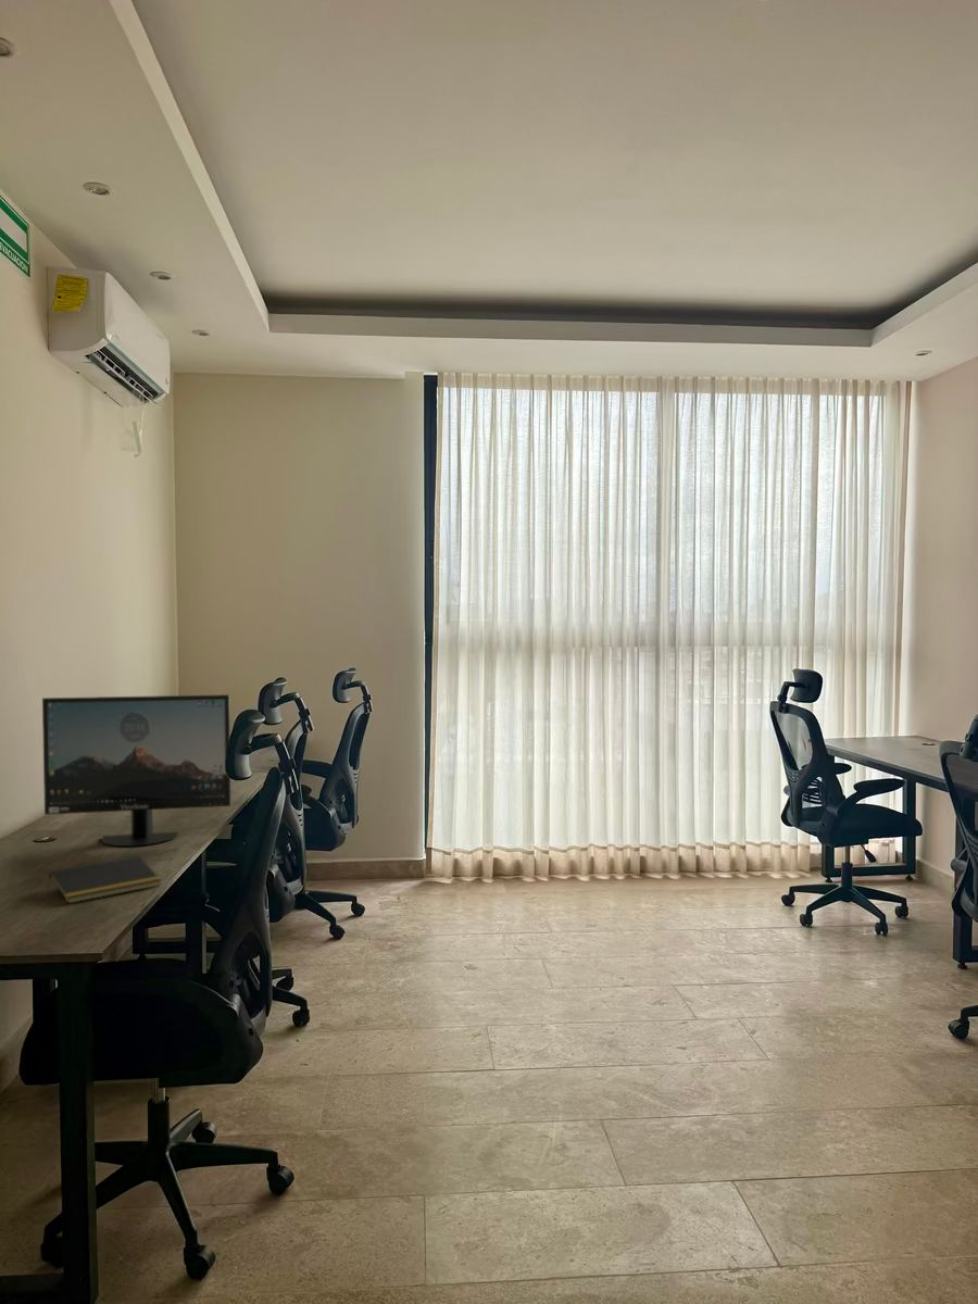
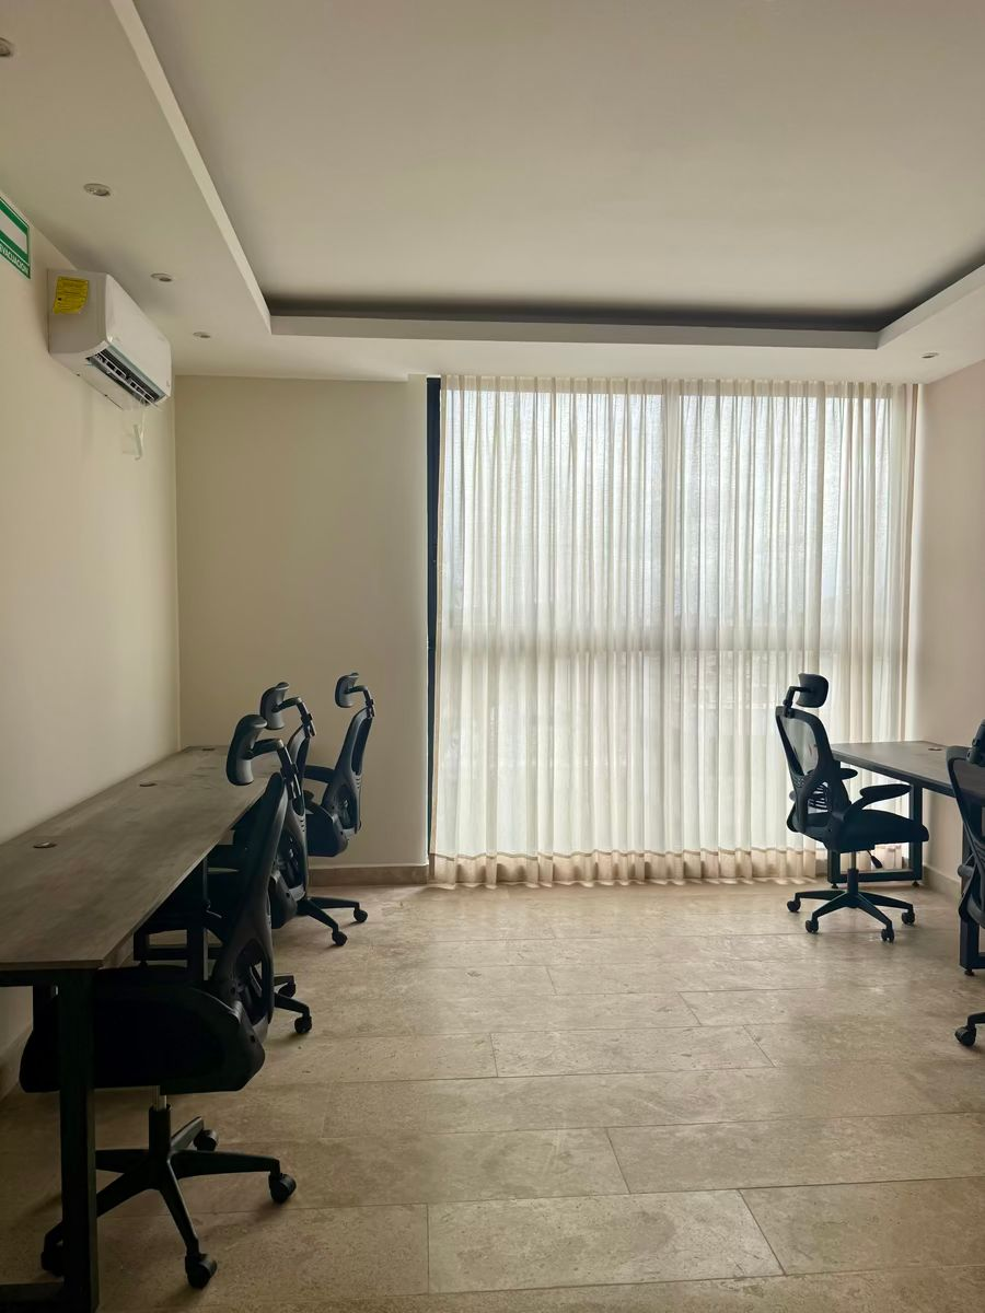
- notepad (105, 878)
- monitor (139, 768)
